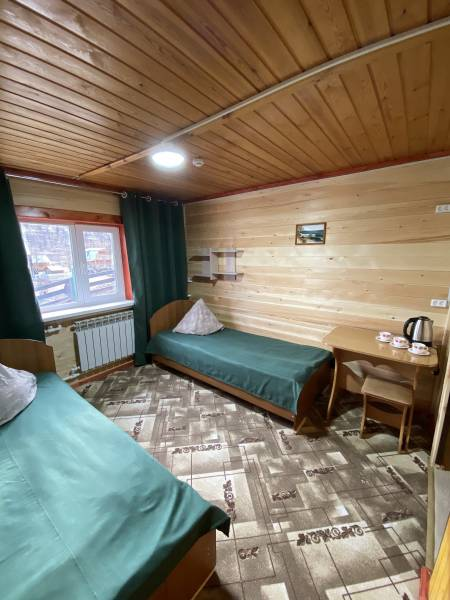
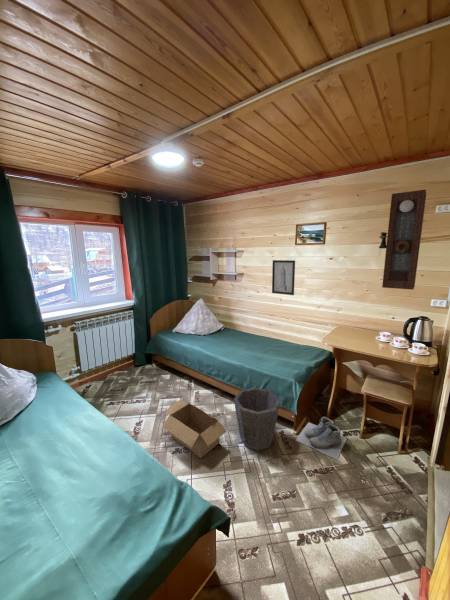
+ waste bin (256, 419)
+ boots (321, 430)
+ wall art (283, 277)
+ pendulum clock (398, 242)
+ cardboard box (189, 427)
